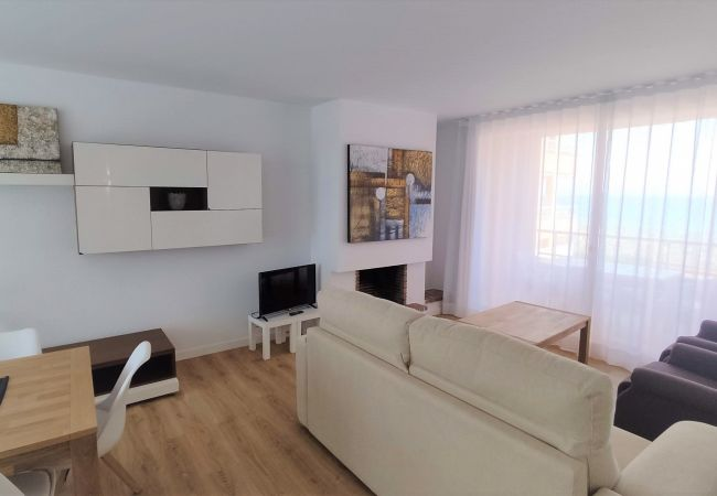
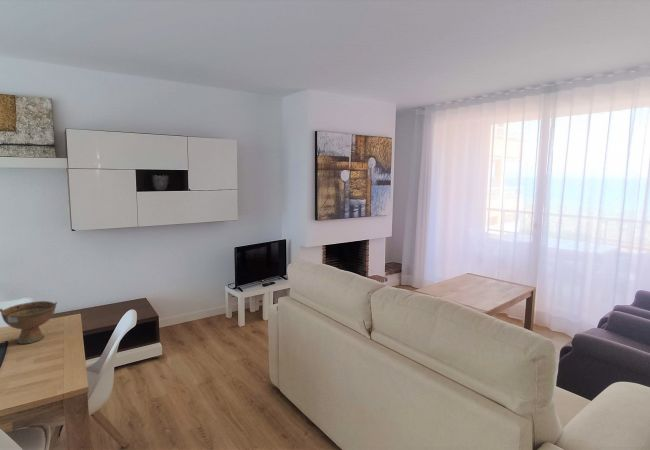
+ bowl (30, 322)
